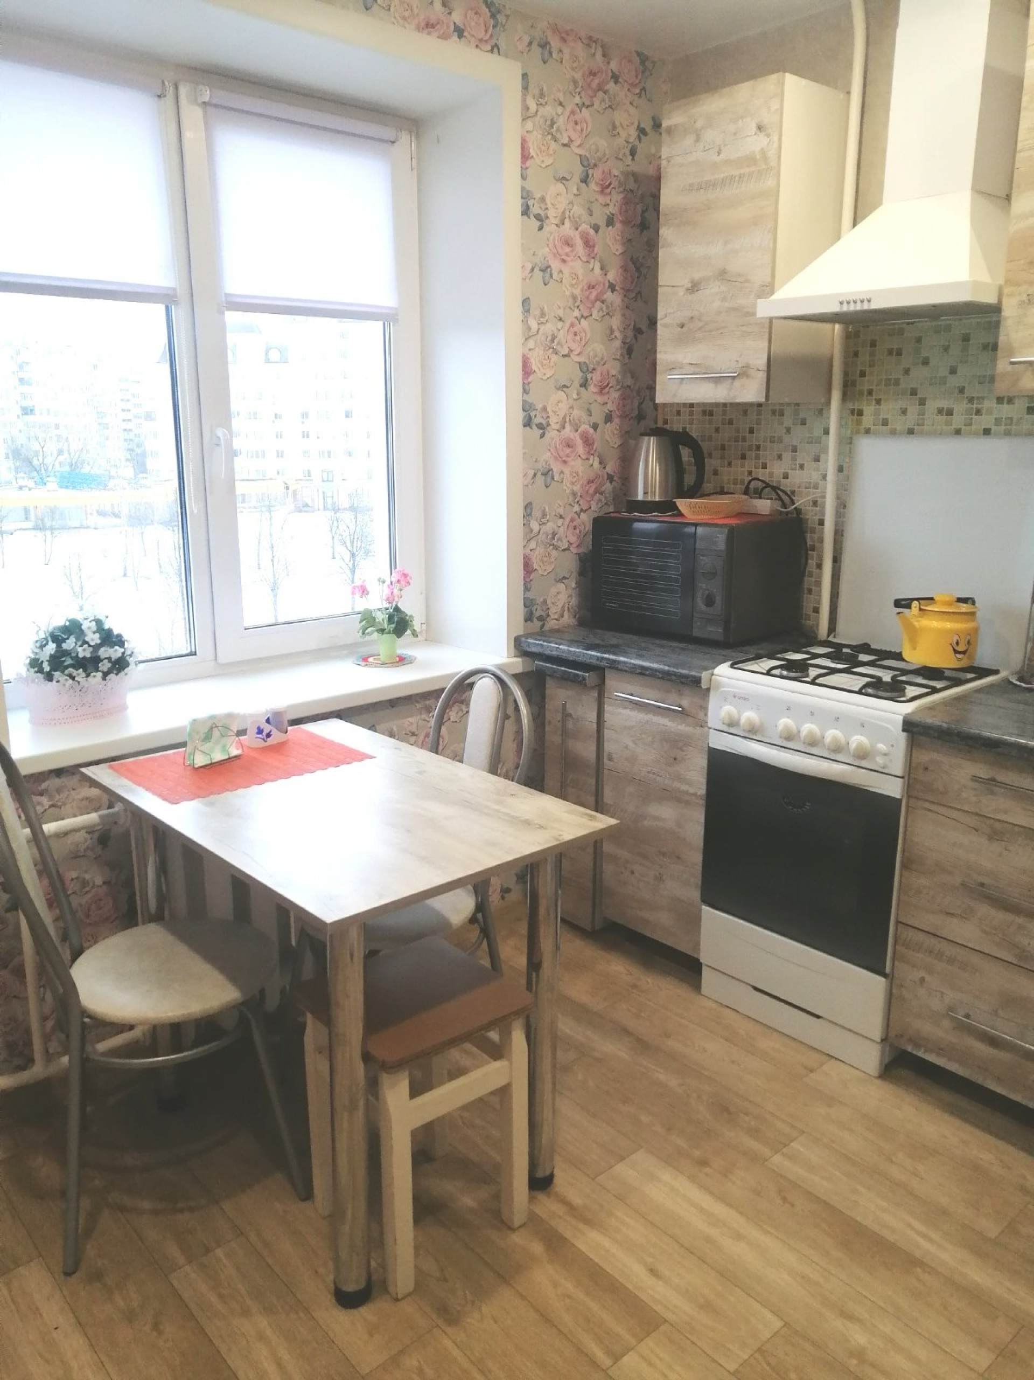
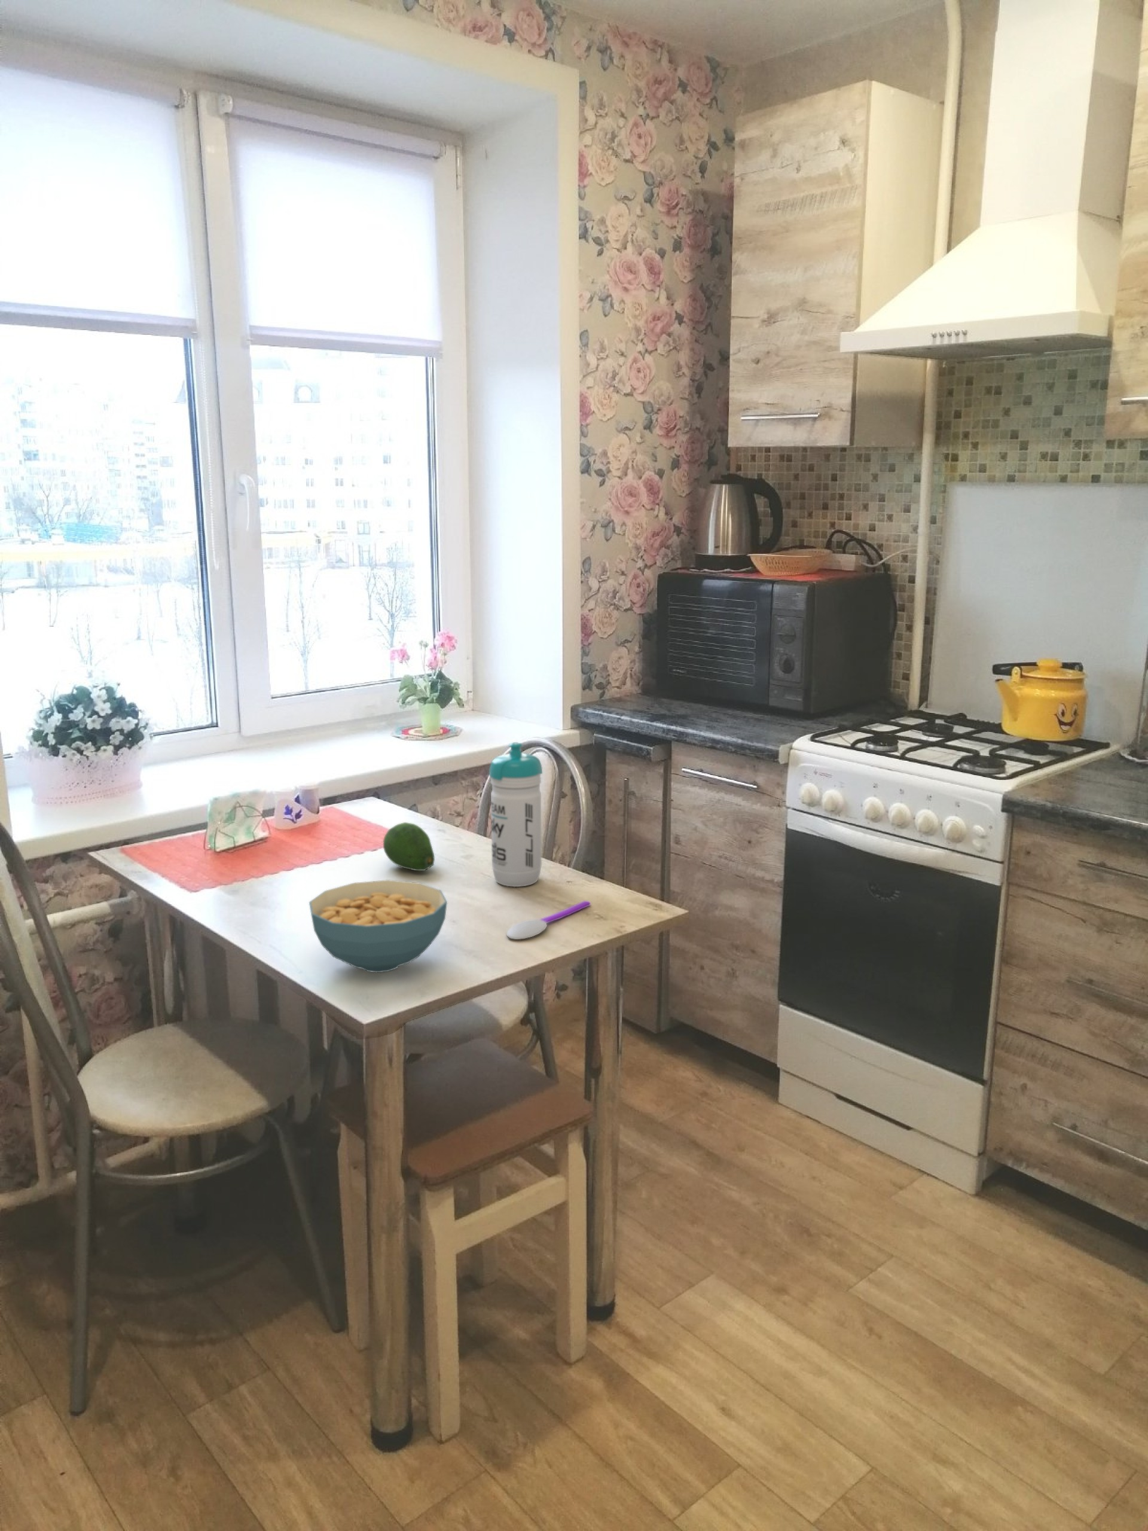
+ water bottle (516, 813)
+ spoon (551, 917)
+ fruit (410, 846)
+ cereal bowl (379, 933)
